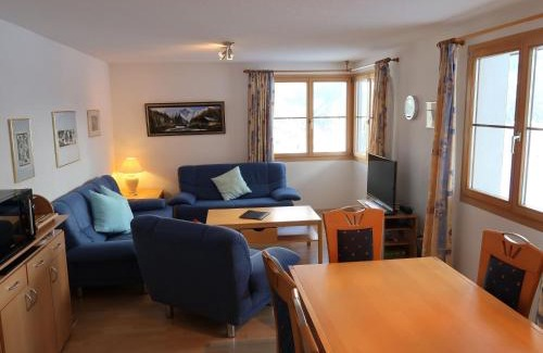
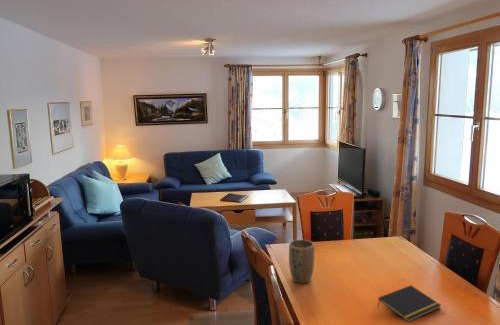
+ notepad (409, 302)
+ plant pot (301, 261)
